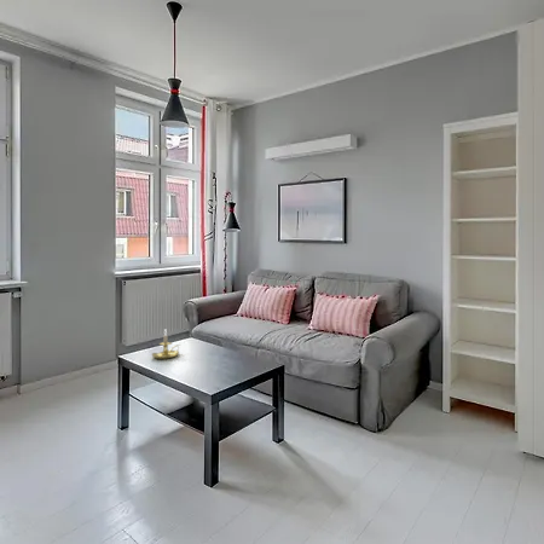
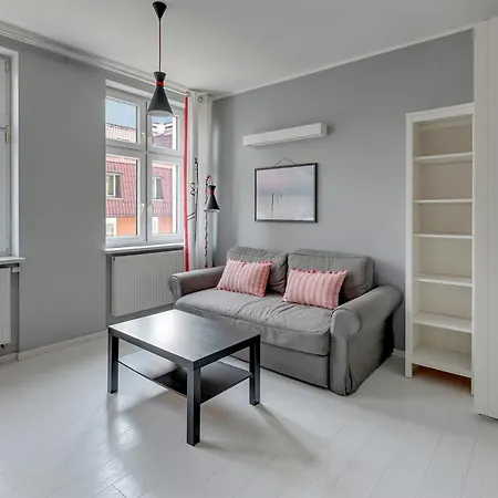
- candle holder (167, 341)
